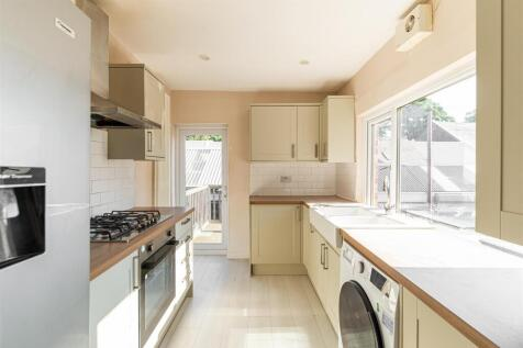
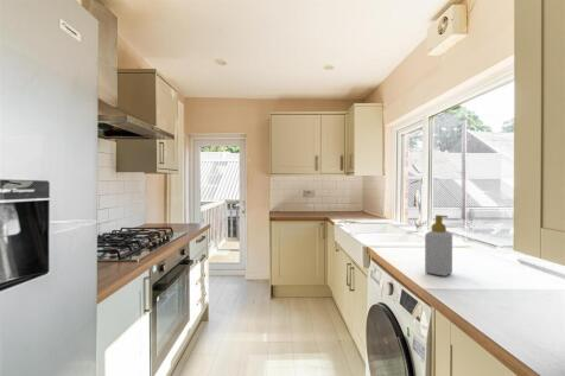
+ soap bottle (438, 243)
